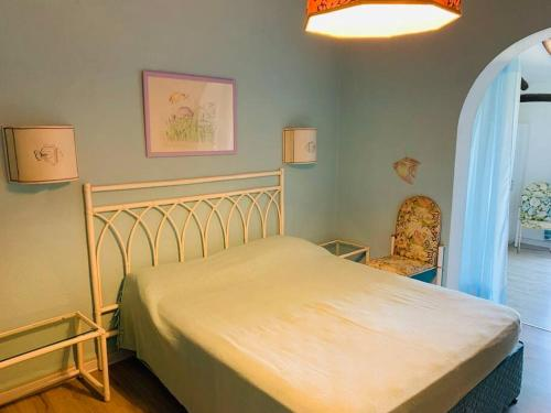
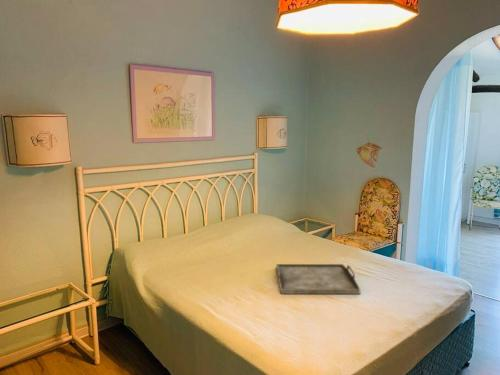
+ serving tray (314, 274)
